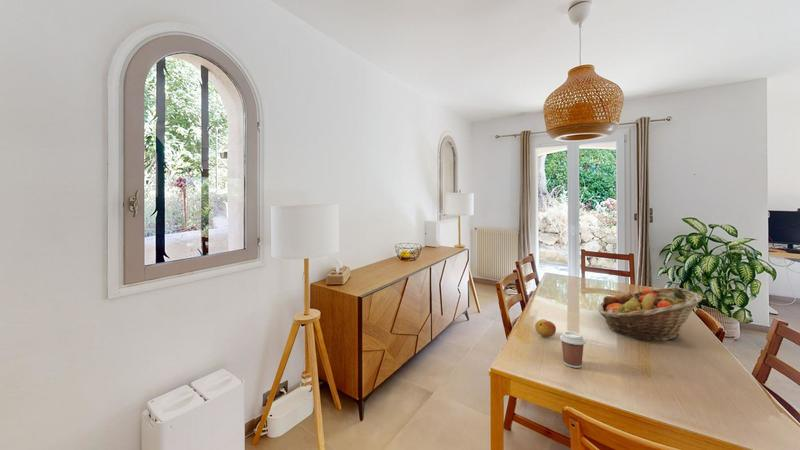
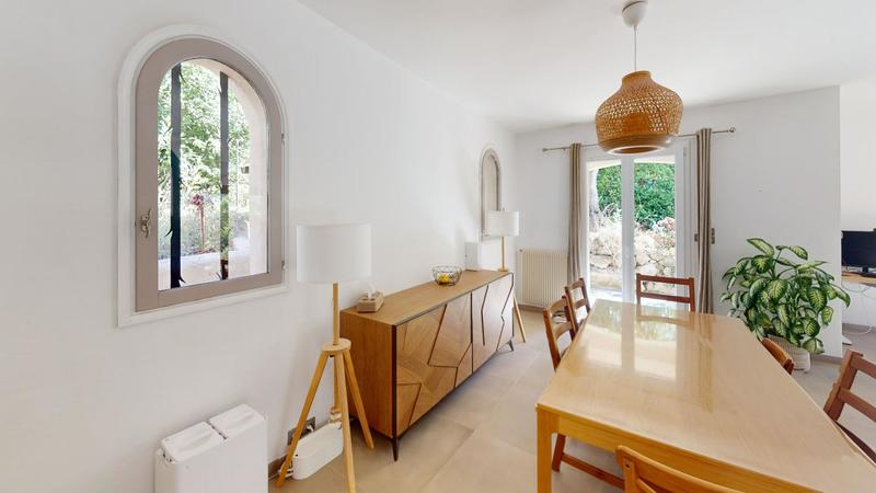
- coffee cup (572, 349)
- fruit (545, 328)
- fruit basket (645, 309)
